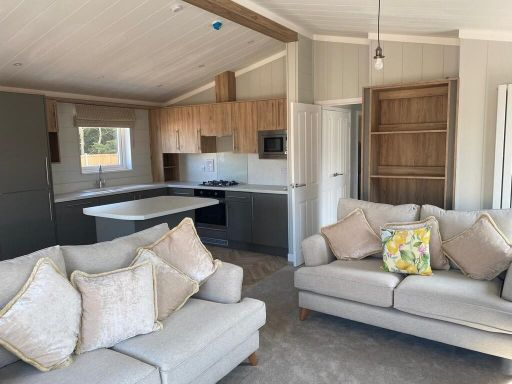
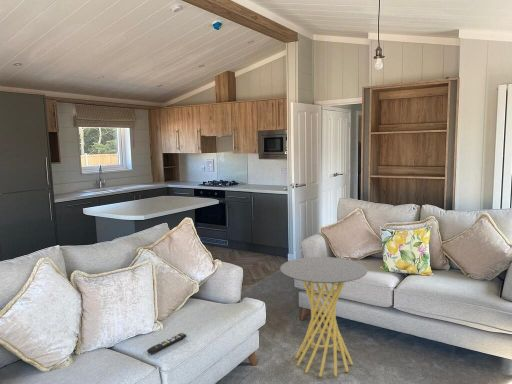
+ remote control (167, 342)
+ side table (323, 315)
